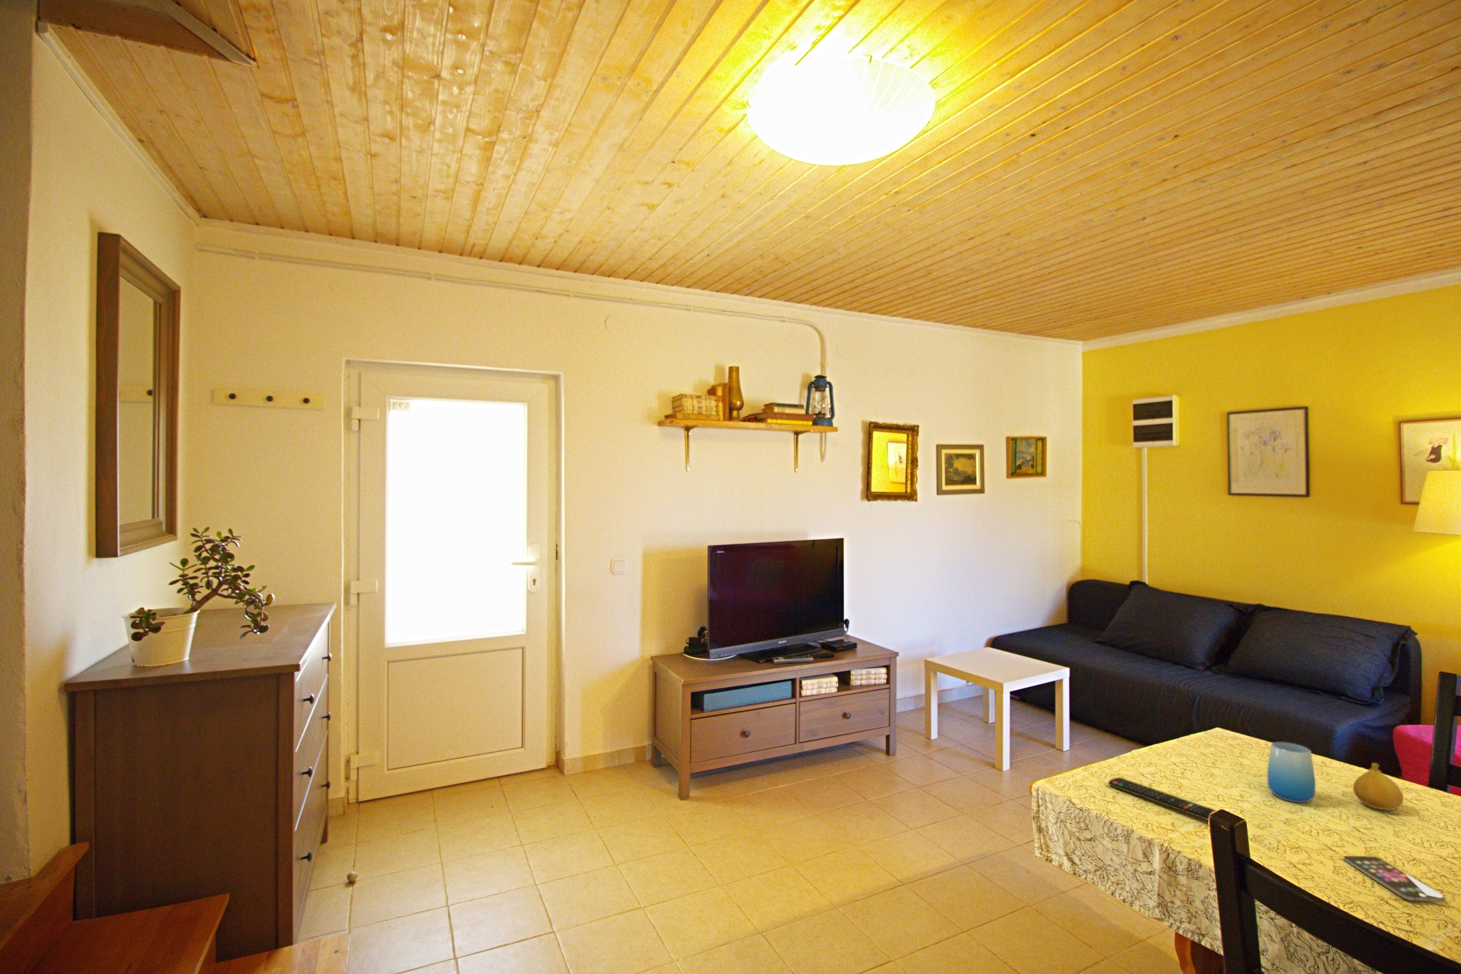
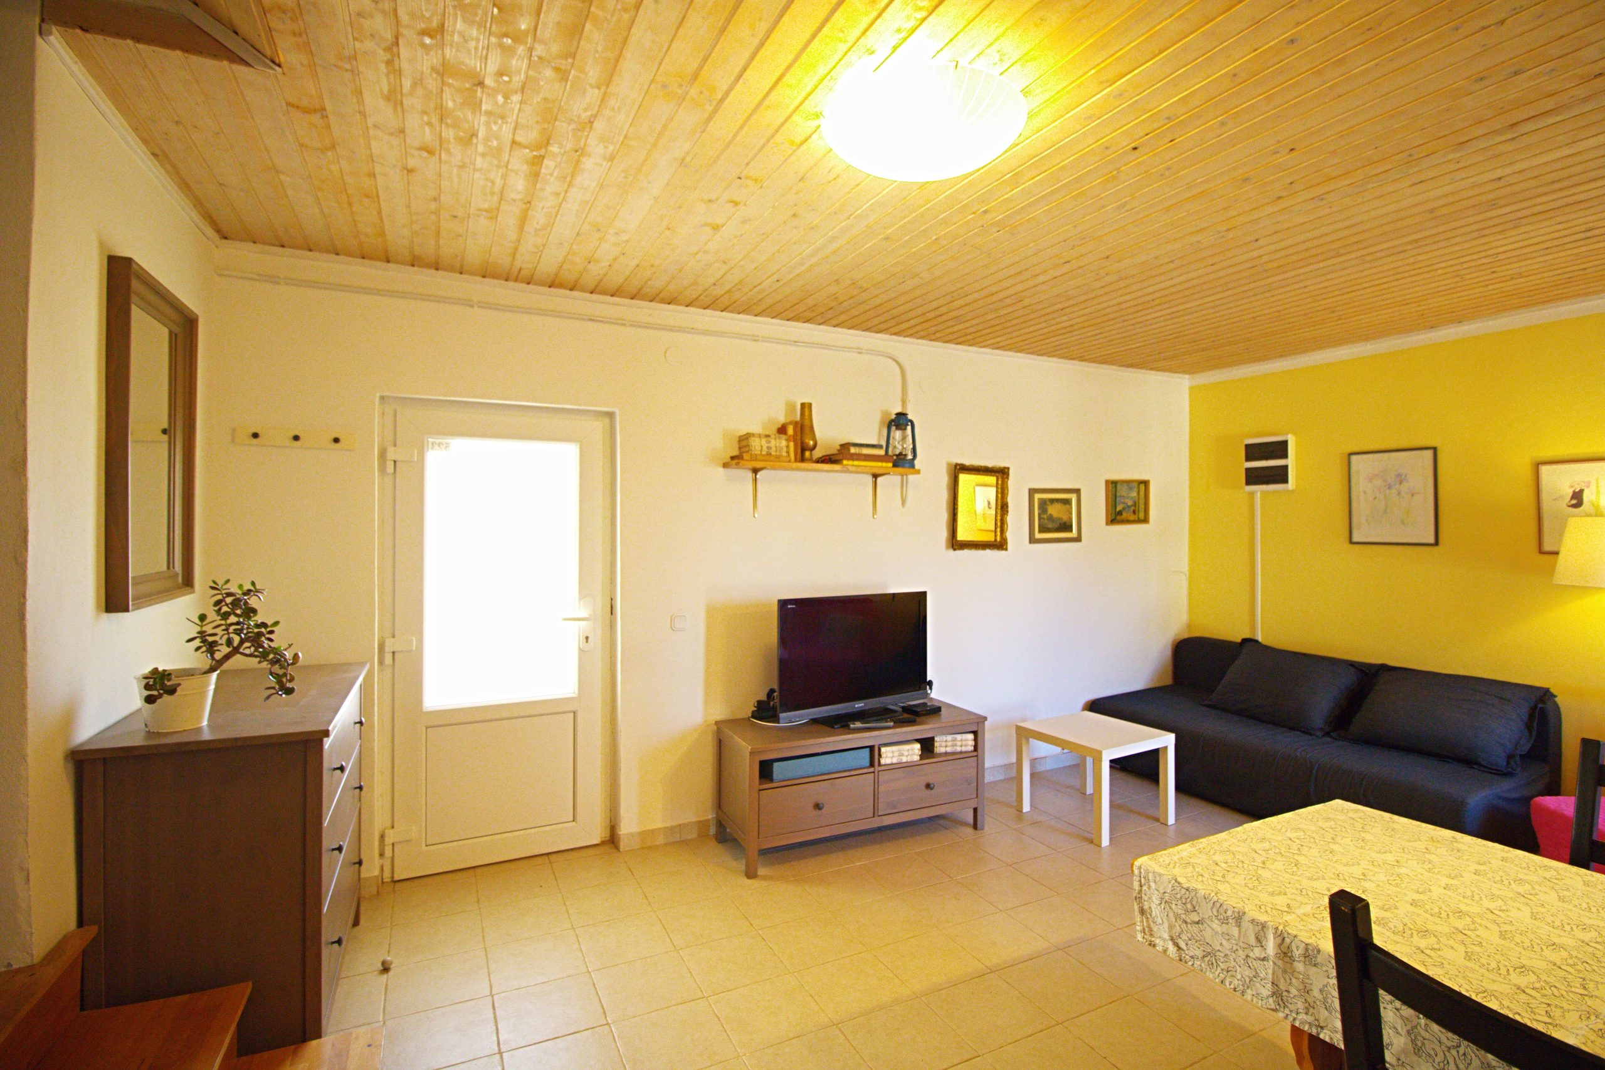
- remote control (1161, 799)
- cup (1290, 772)
- fruit (1377, 785)
- smartphone (1391, 877)
